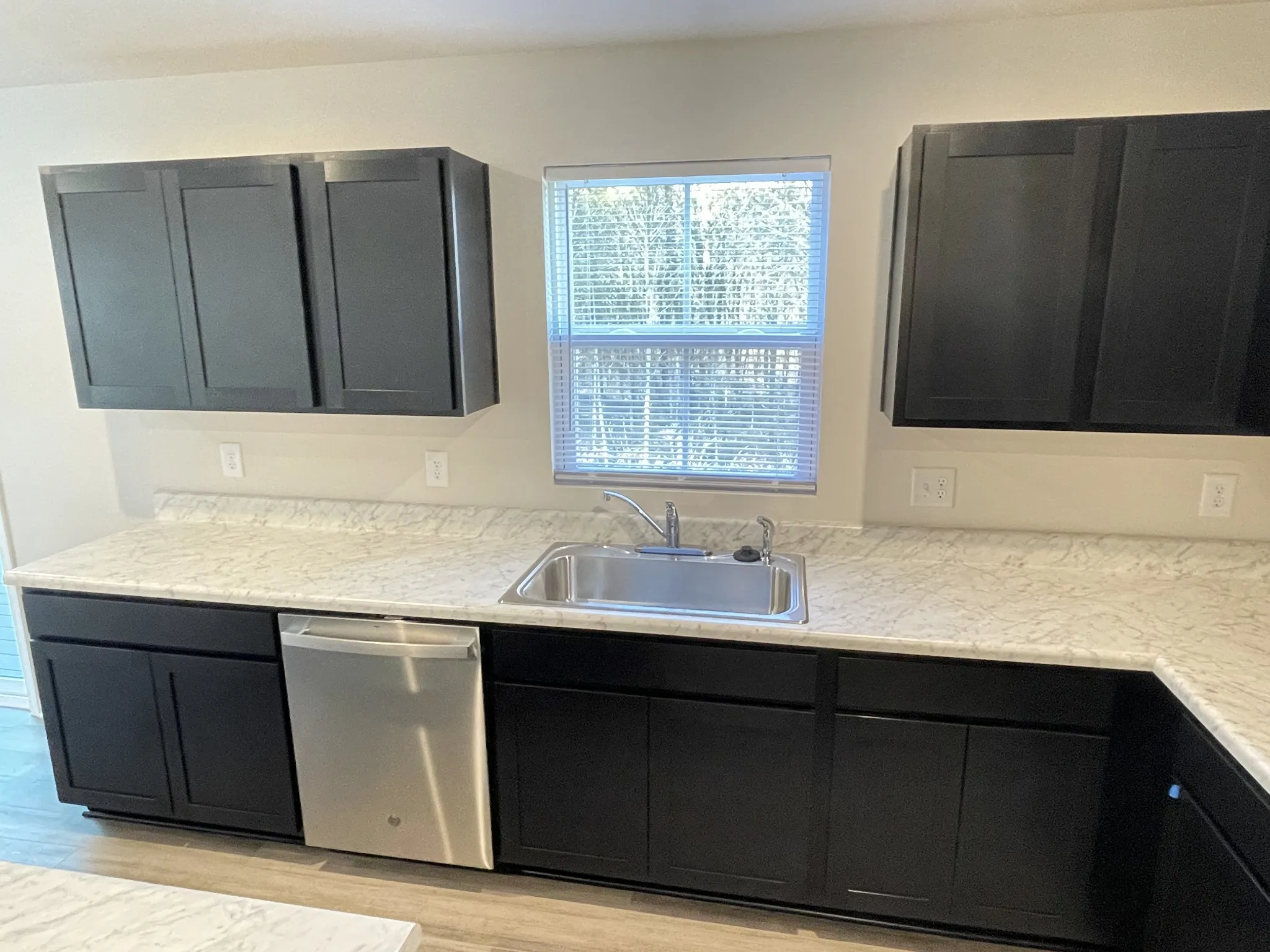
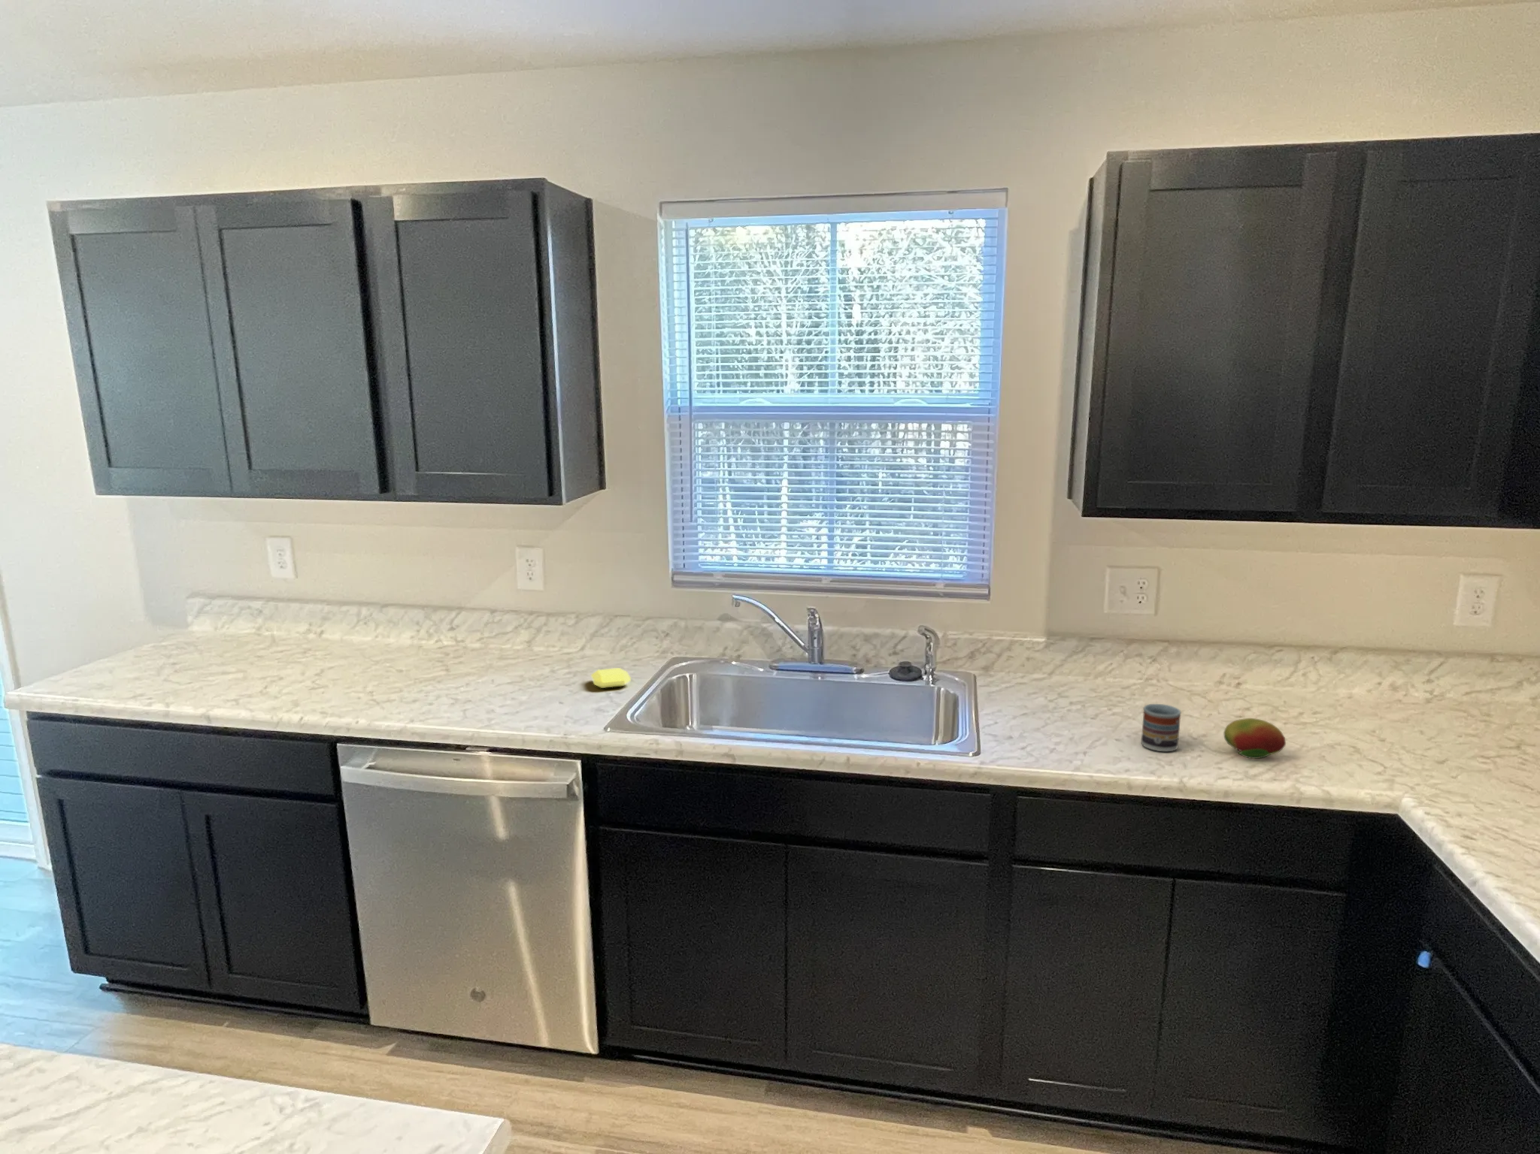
+ soap bar (611, 678)
+ cup (1158, 725)
+ fruit (1254, 736)
